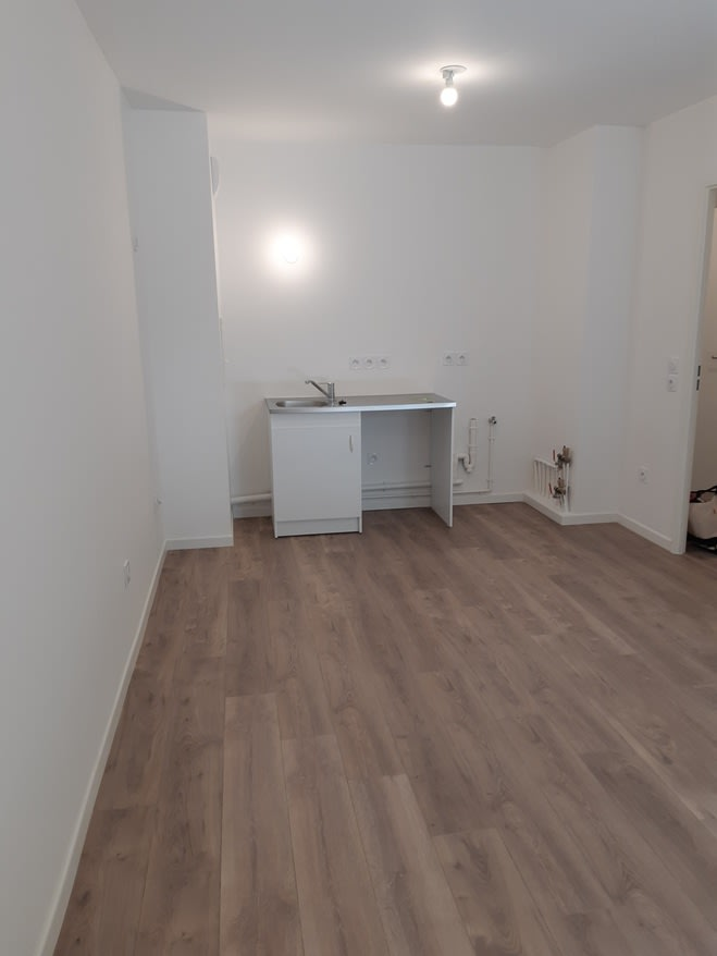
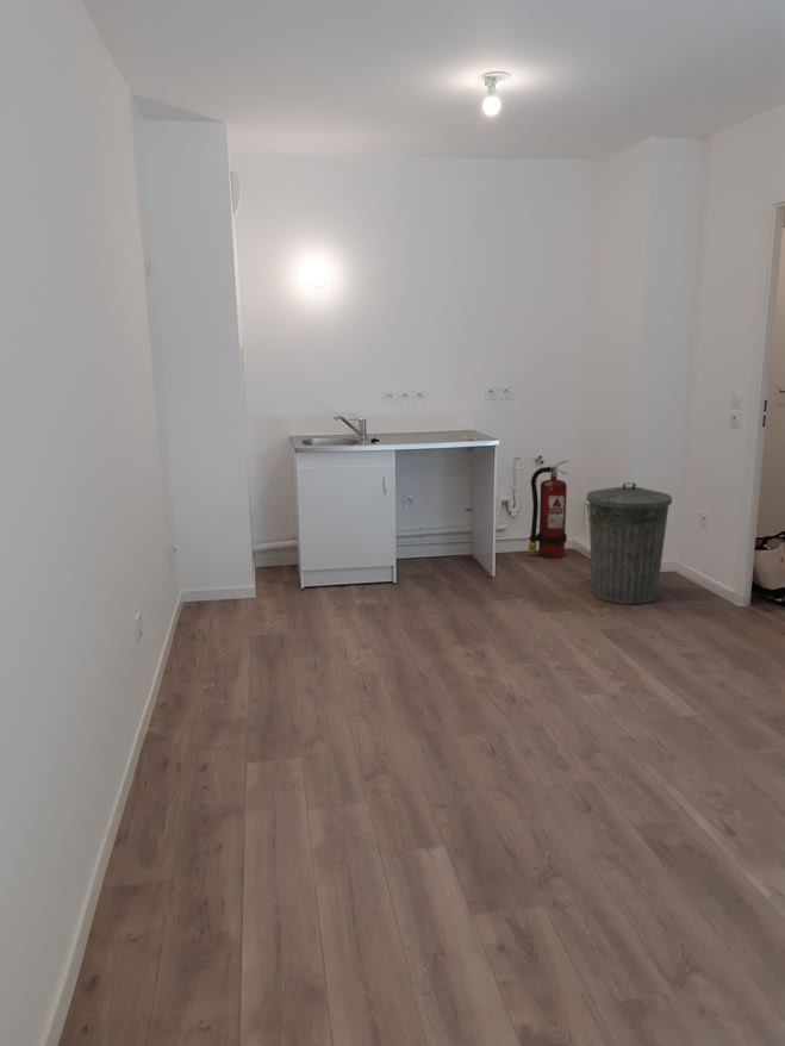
+ trash can (625, 538)
+ fire extinguisher (548, 509)
